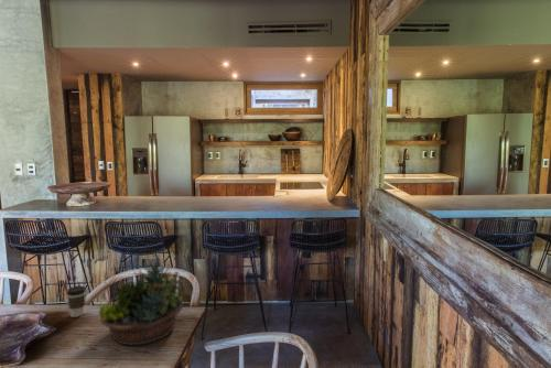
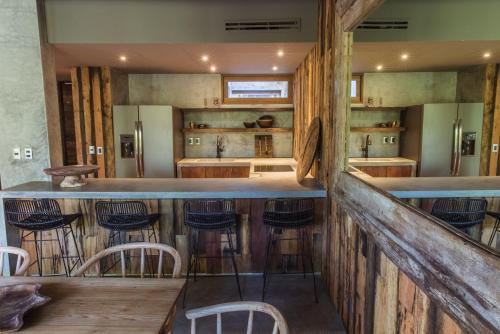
- succulent planter (142, 296)
- coffee cup (76, 301)
